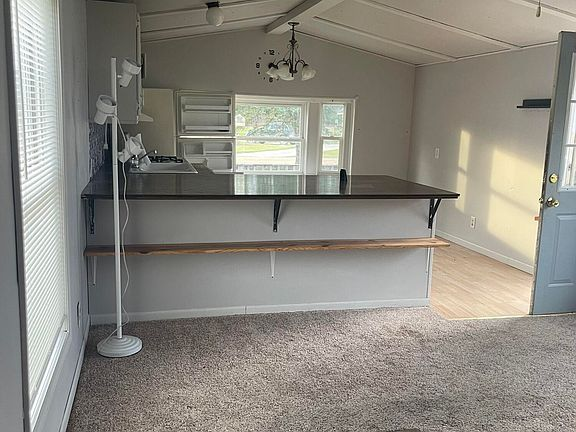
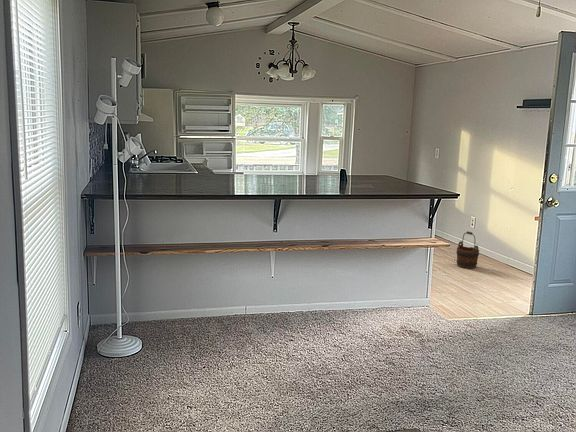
+ wooden bucket (468, 249)
